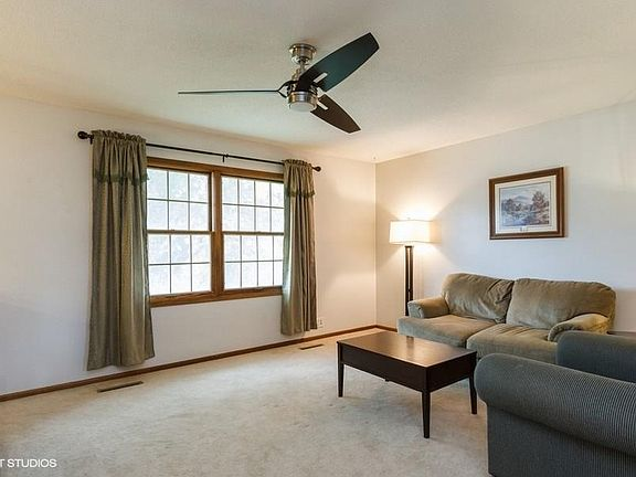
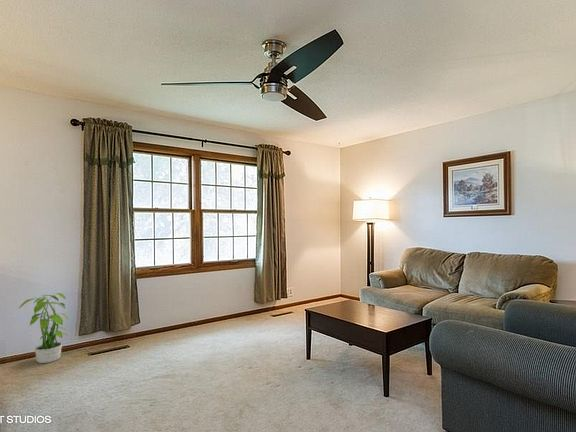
+ potted plant (43, 327)
